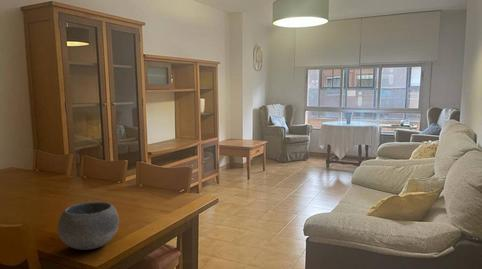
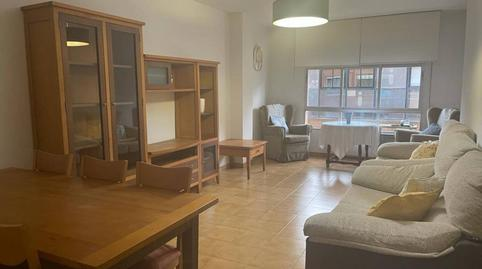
- bowl (89, 226)
